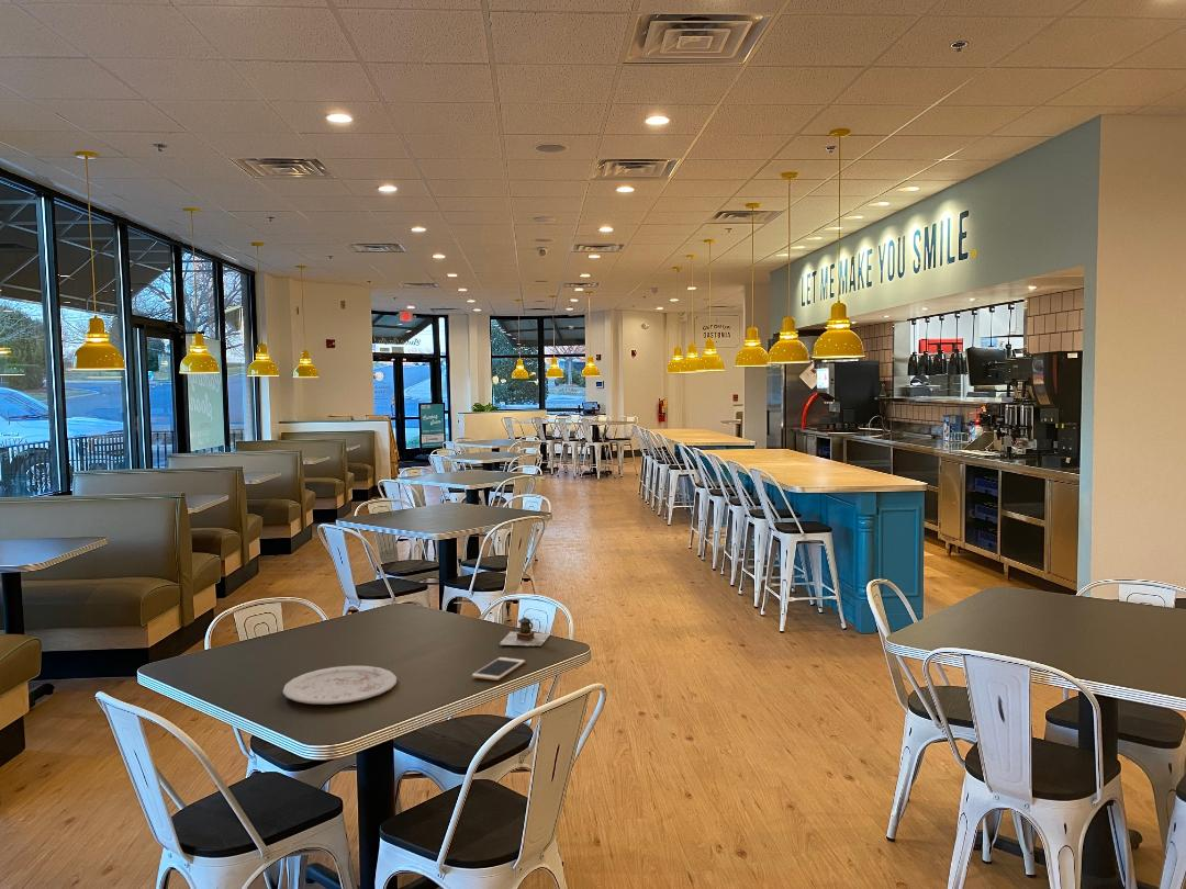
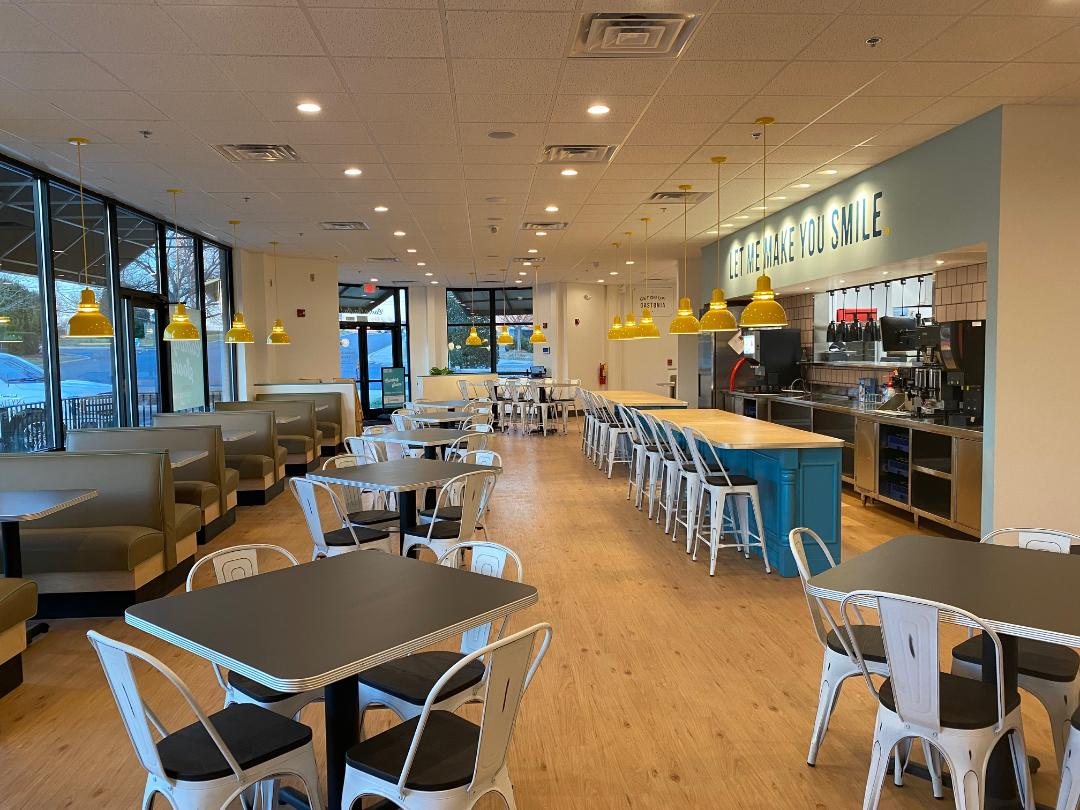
- teapot (525, 628)
- plate (340, 685)
- cell phone (499, 668)
